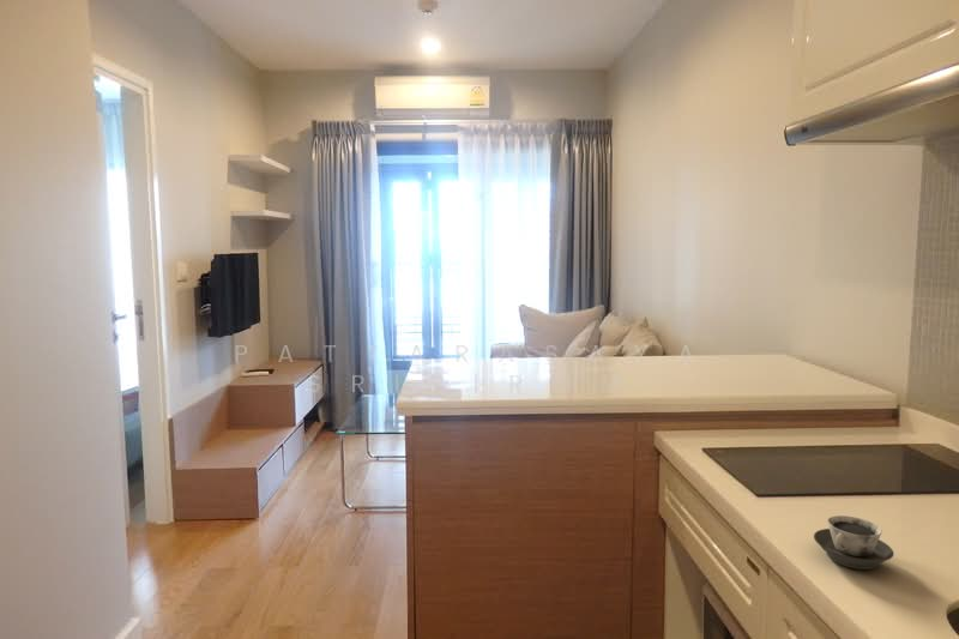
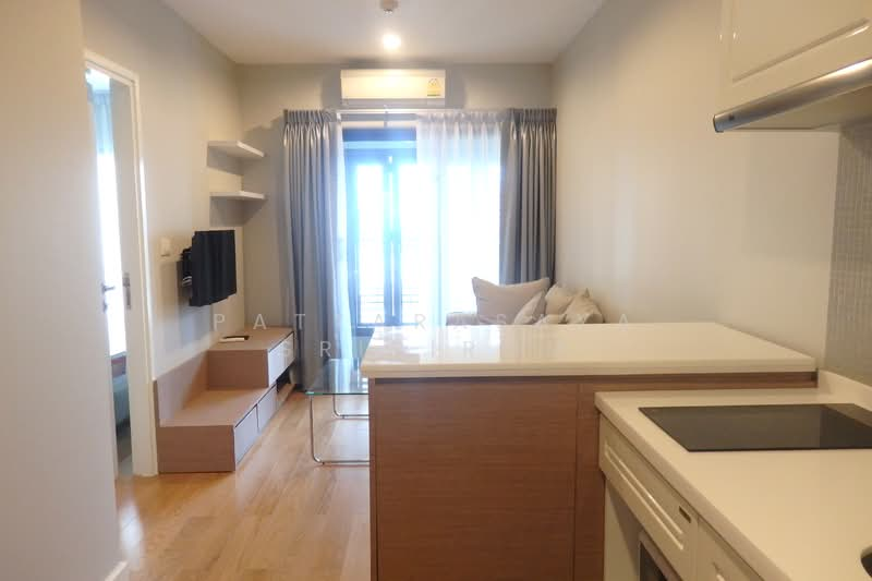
- cup (852, 542)
